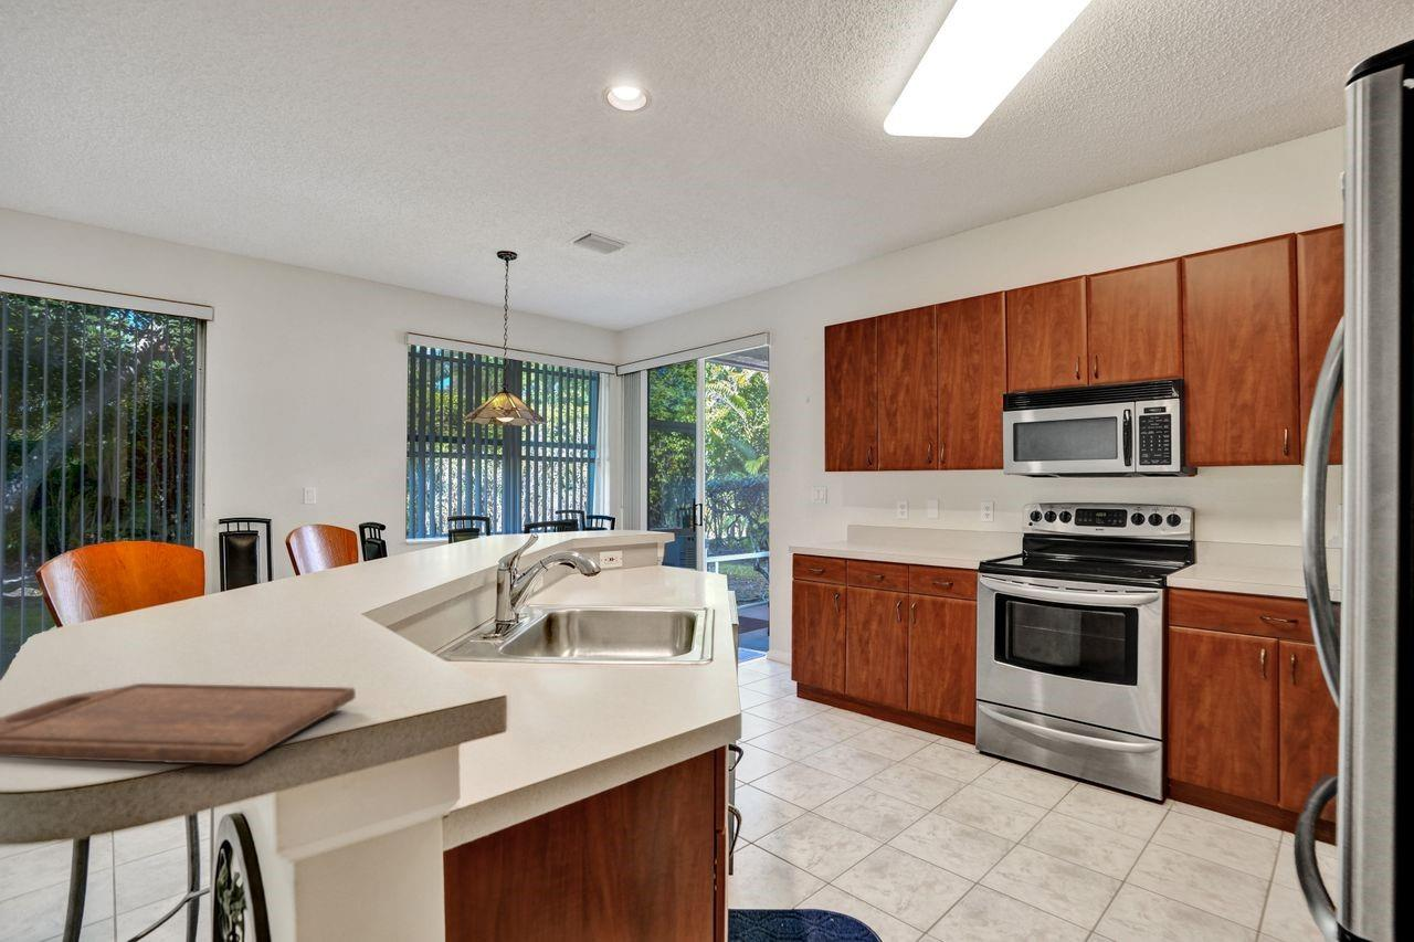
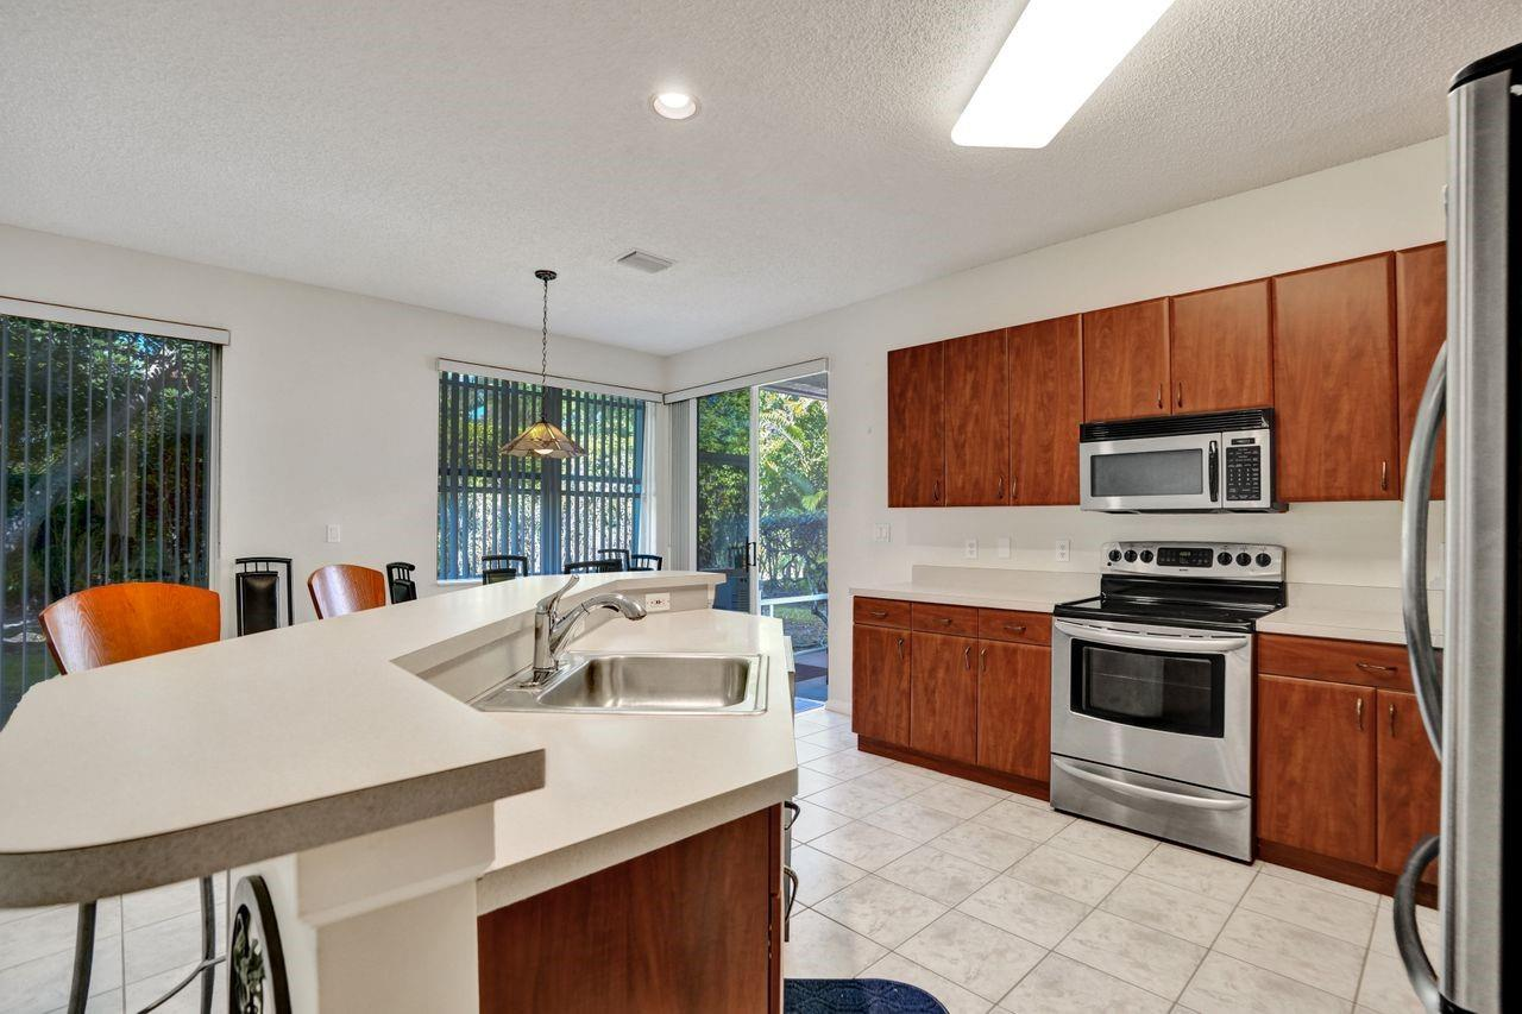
- cutting board (163, 718)
